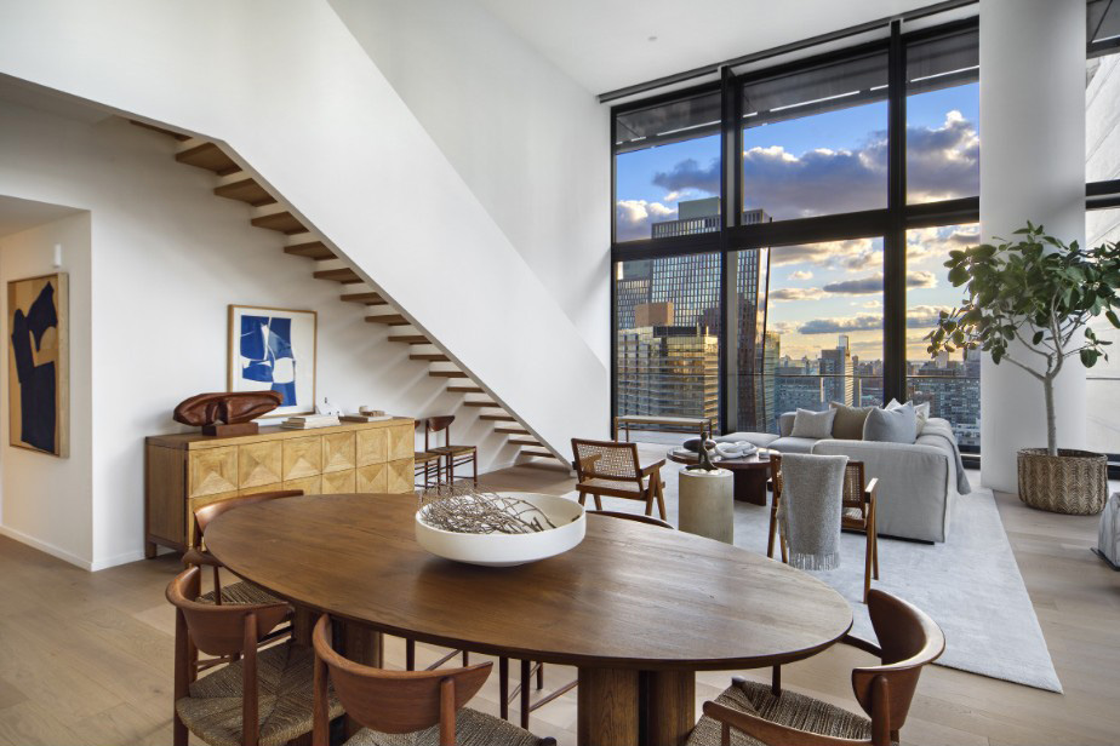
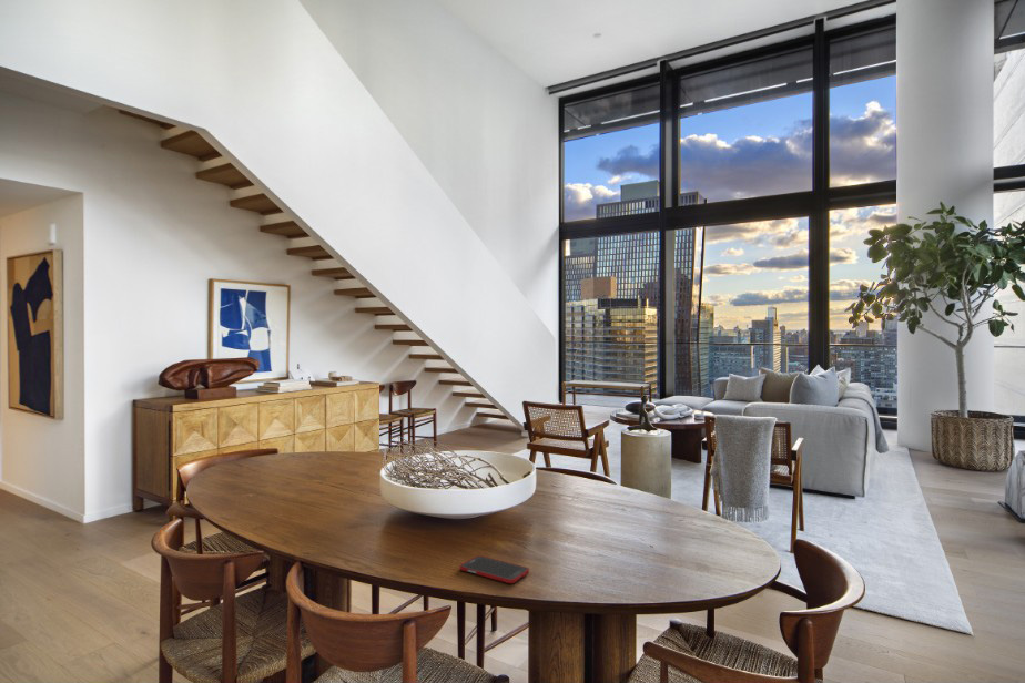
+ cell phone (494, 569)
